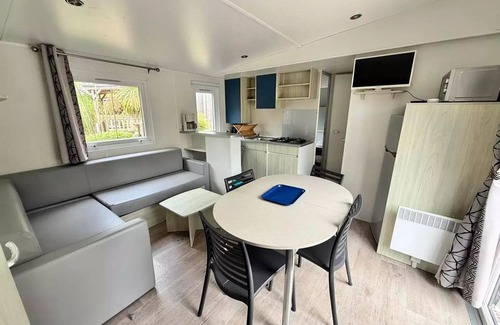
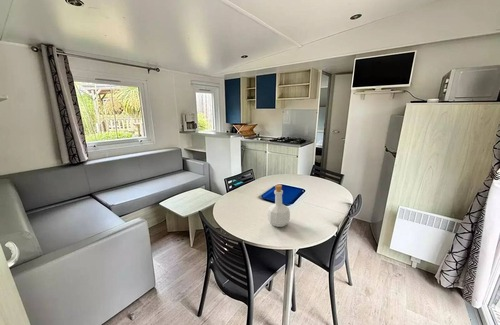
+ bottle (279, 204)
